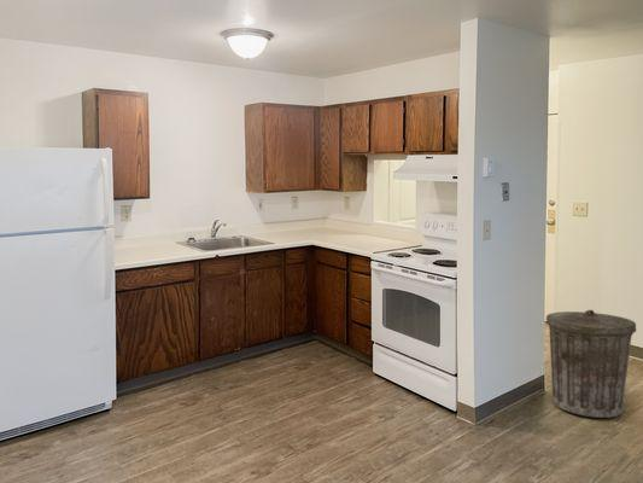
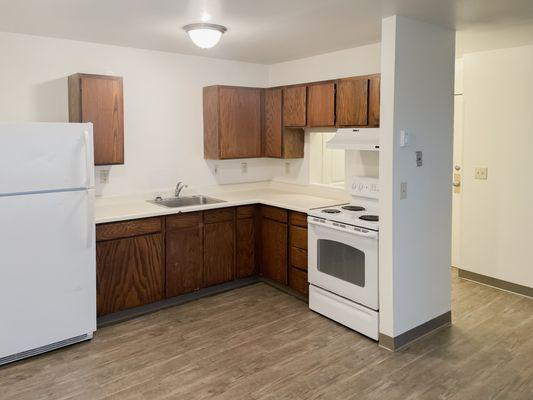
- trash can (588, 357)
